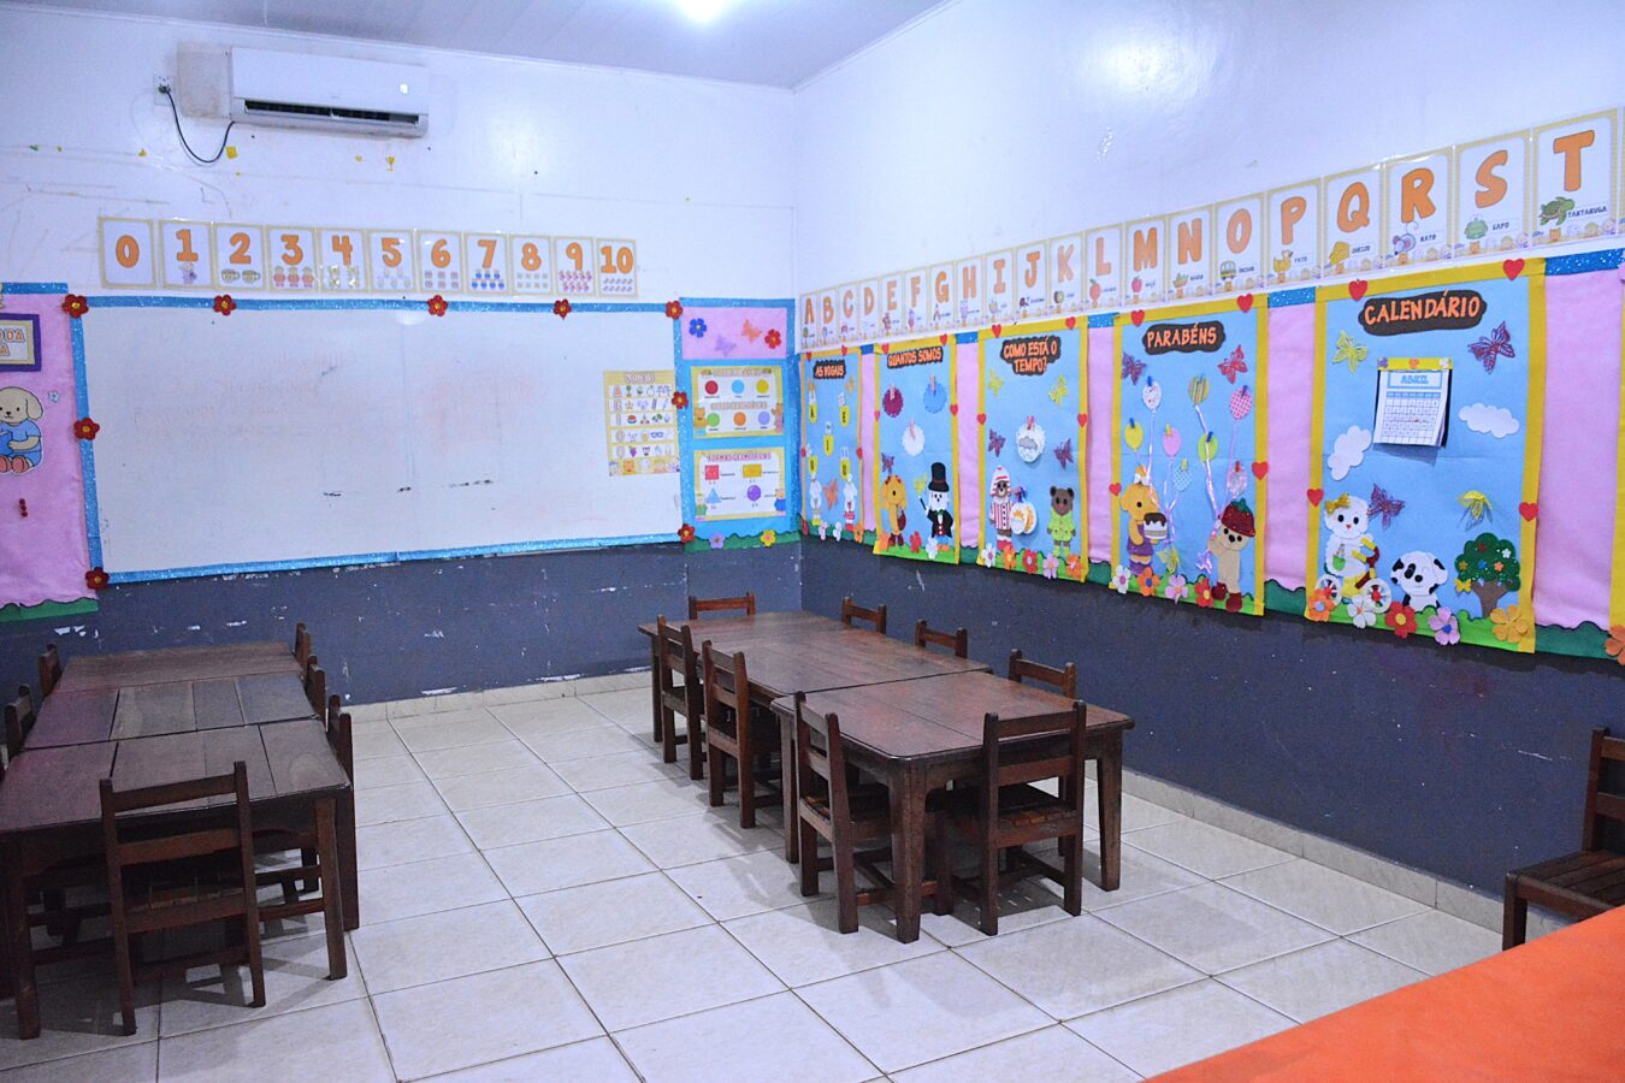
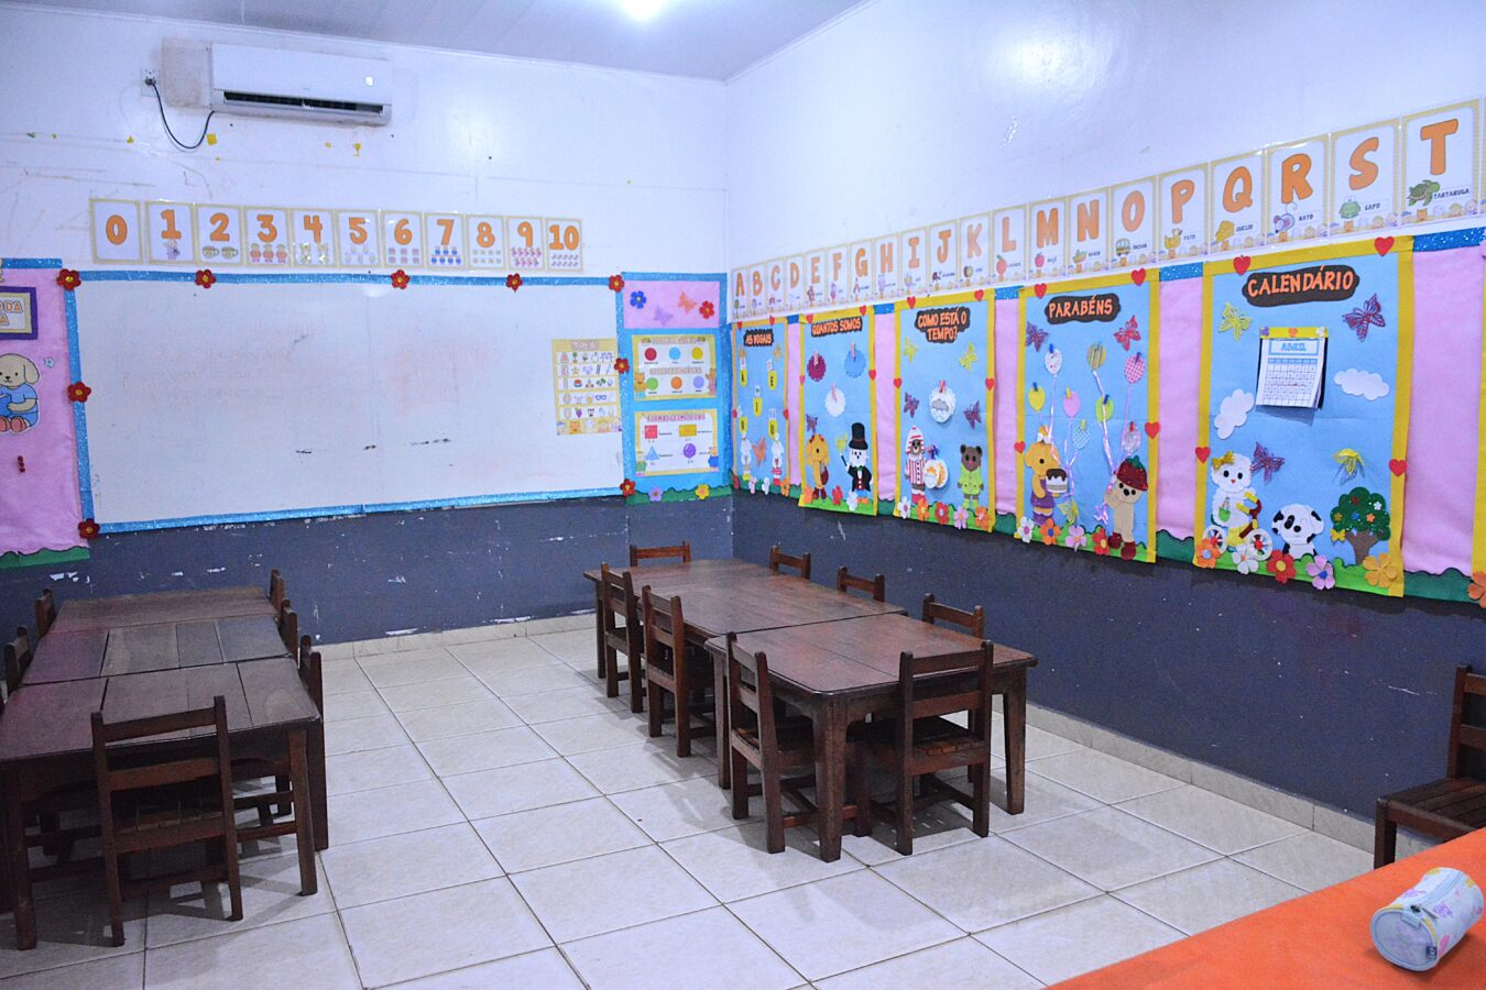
+ pencil case (1427, 914)
